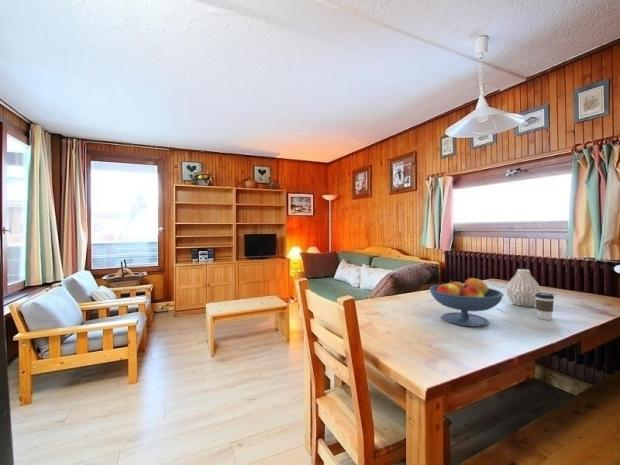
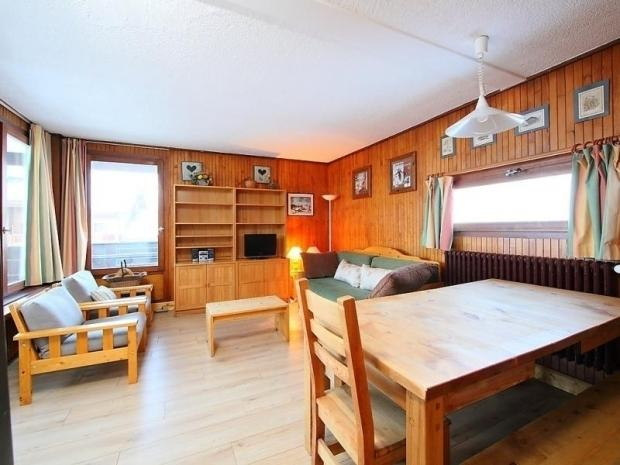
- coffee cup (544, 305)
- vase (523, 287)
- fruit bowl (464, 299)
